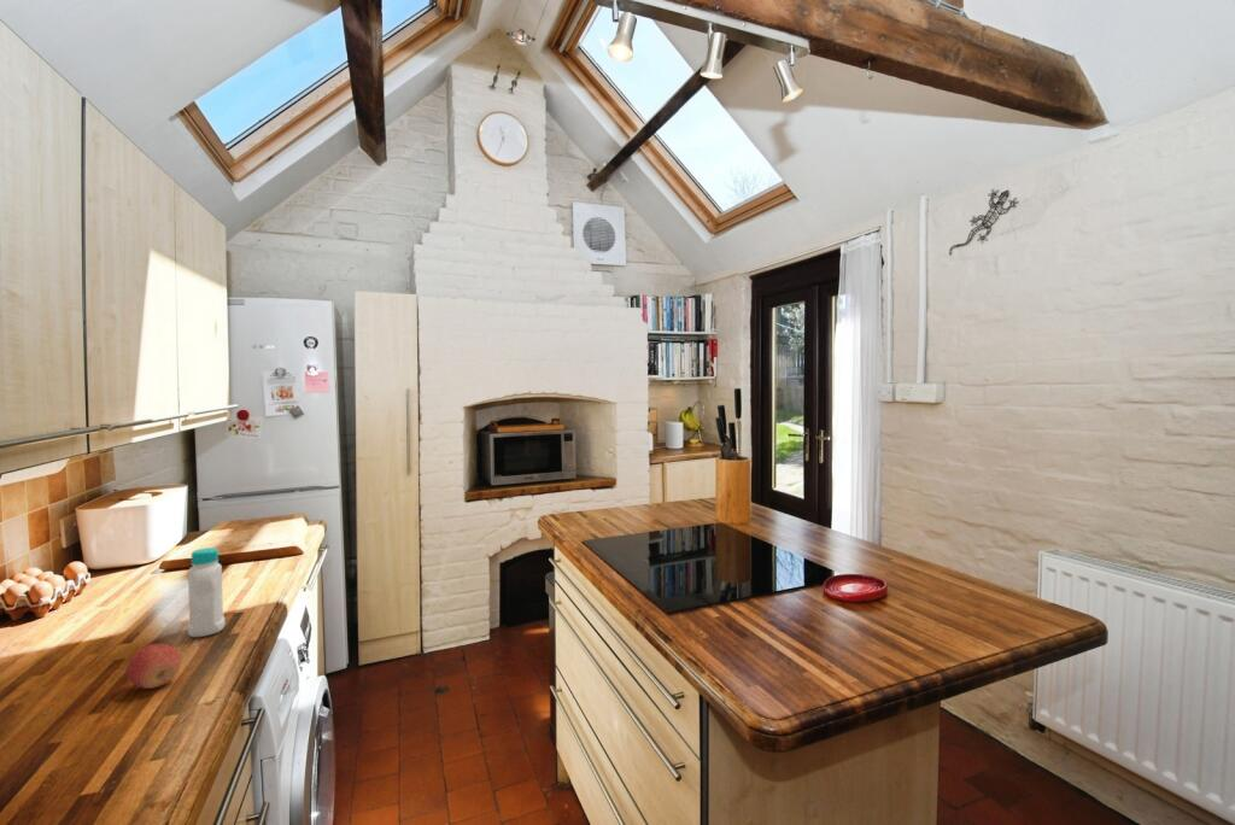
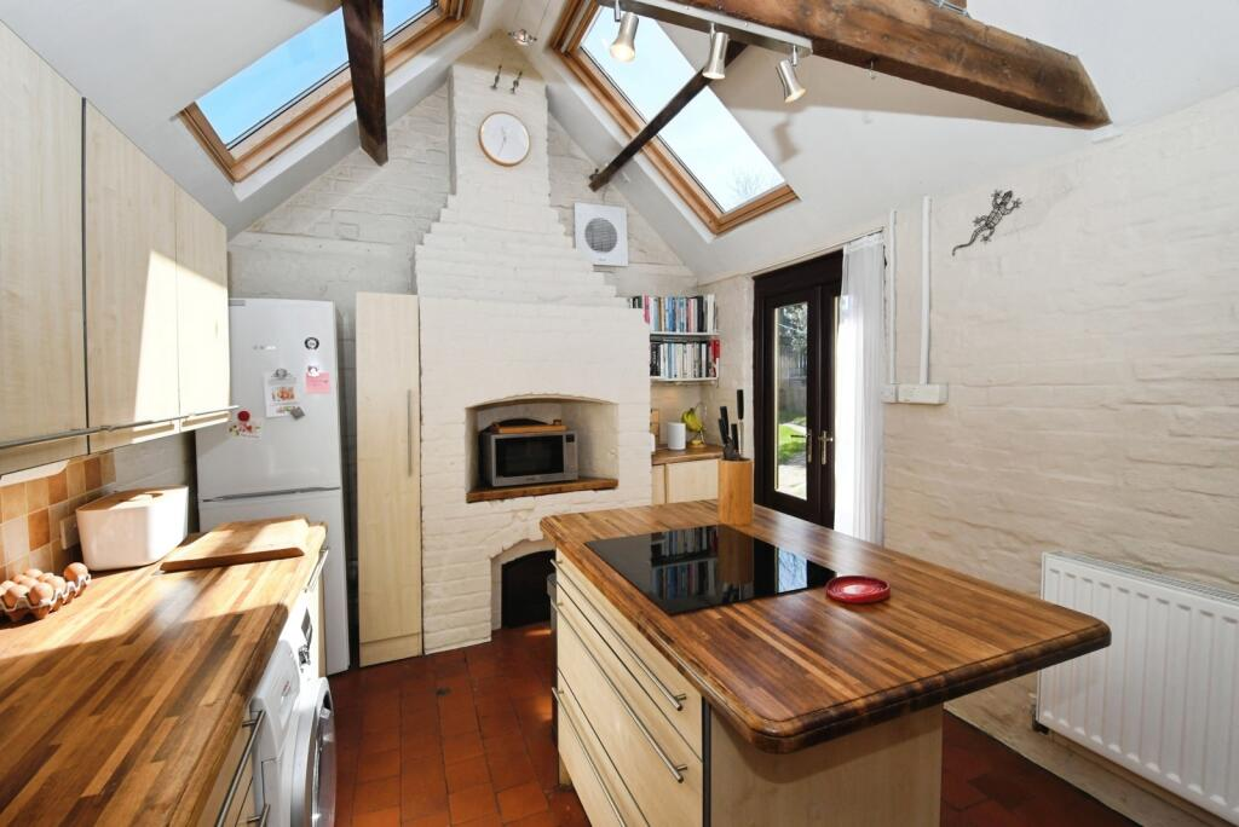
- apple (153, 665)
- bottle (205, 590)
